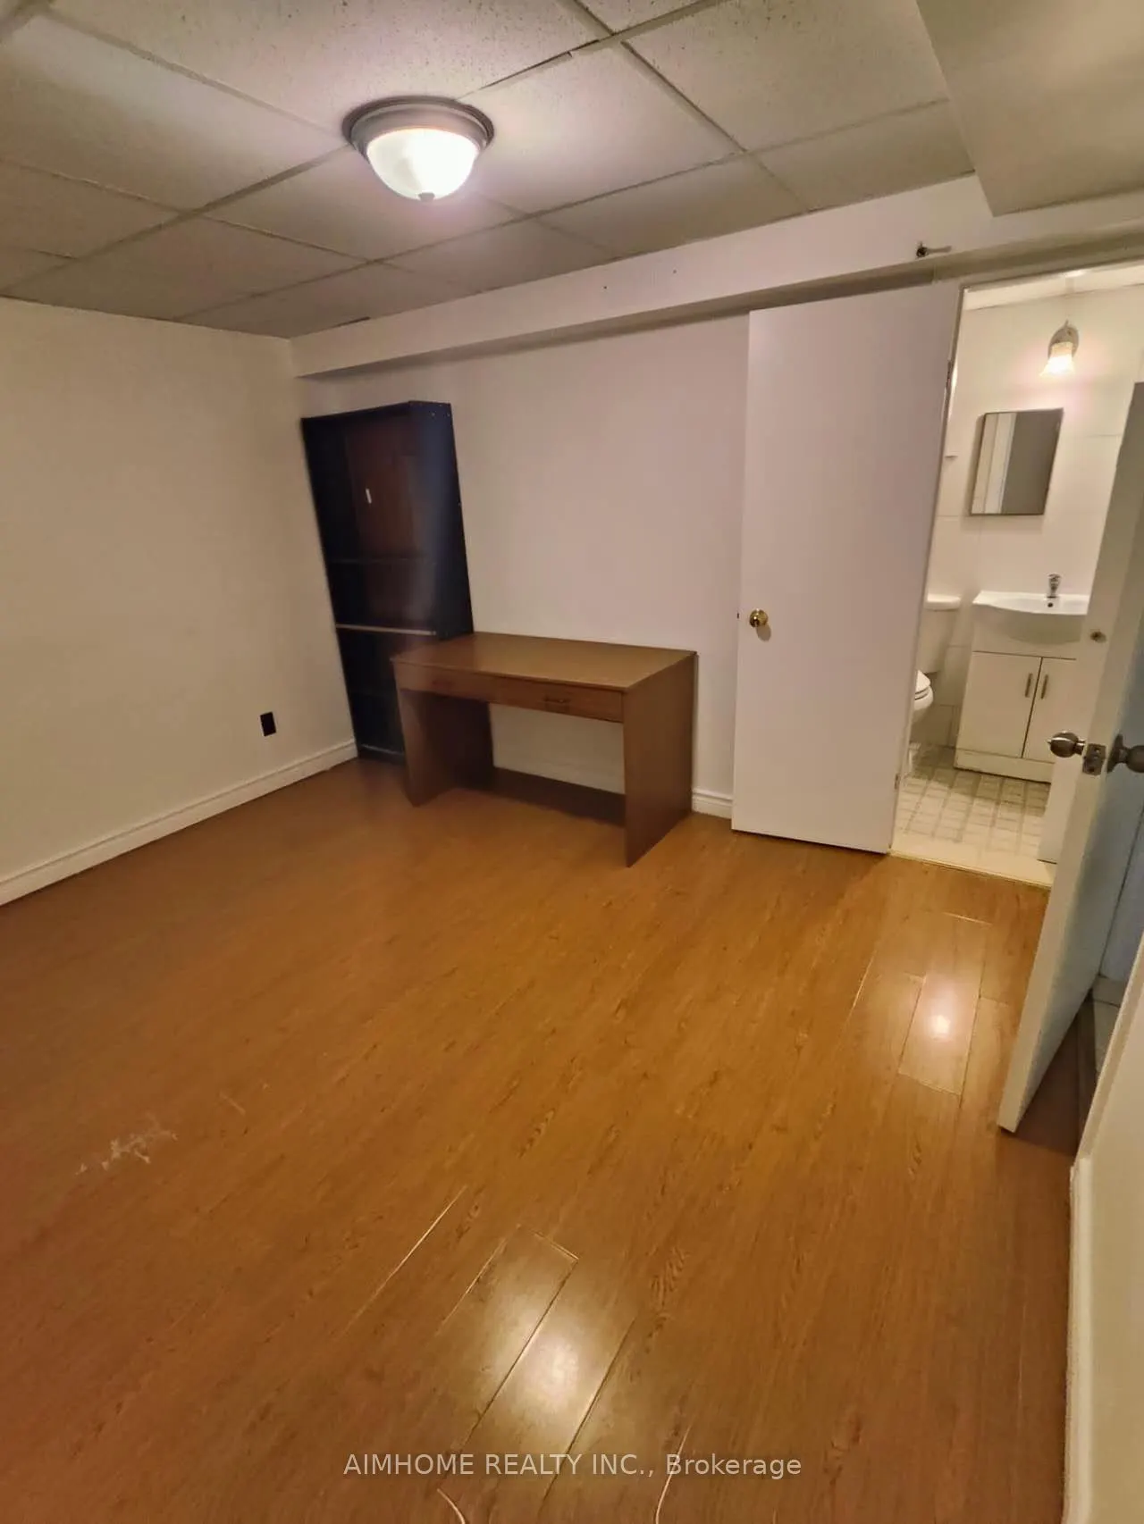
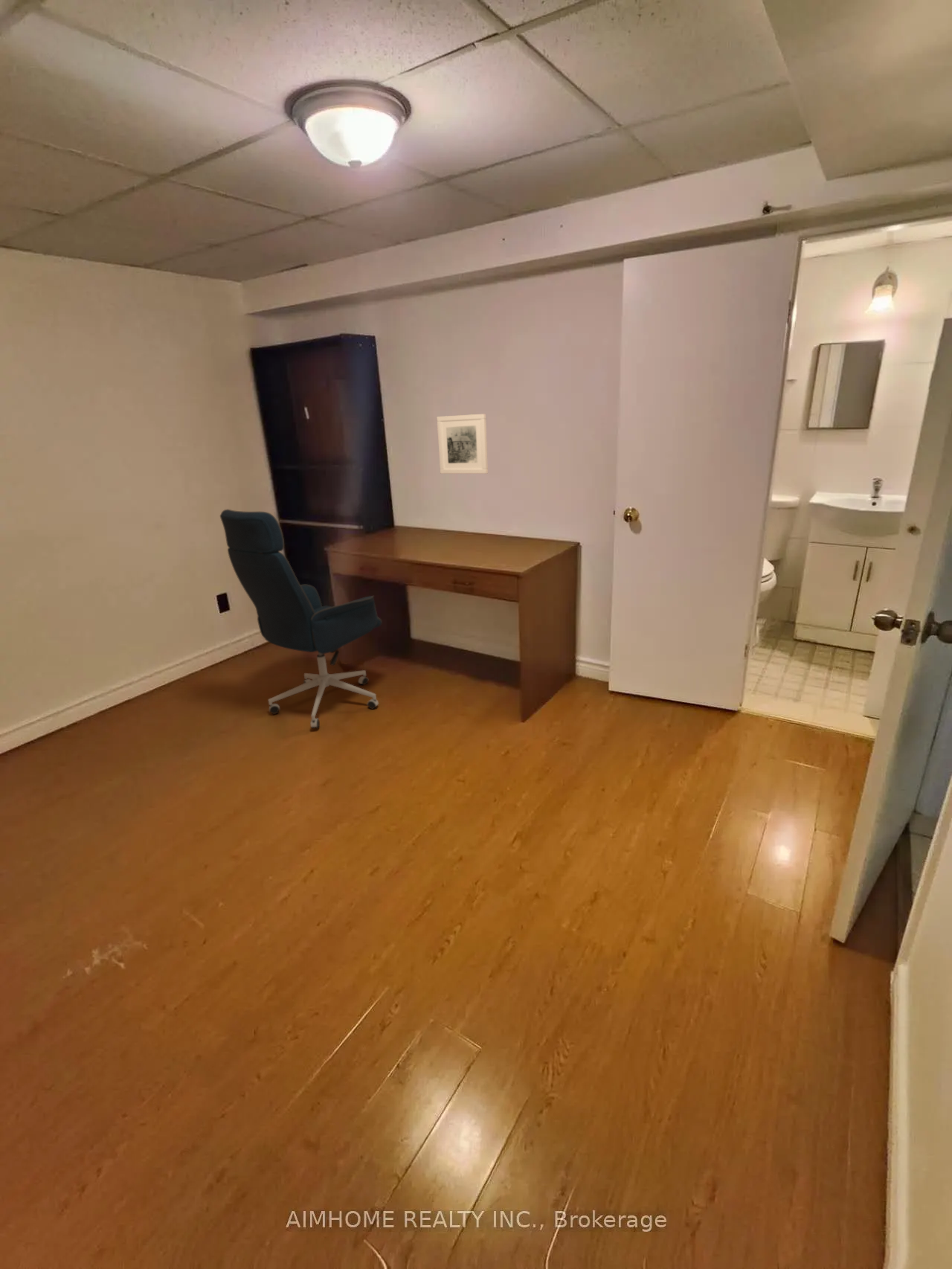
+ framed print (462, 445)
+ office chair (309, 610)
